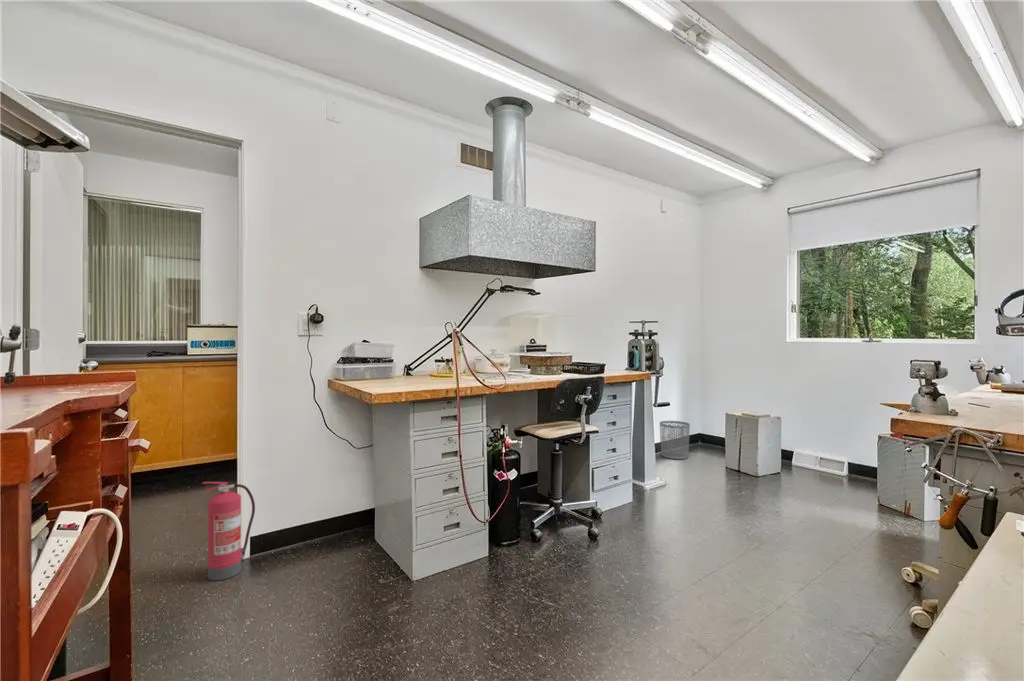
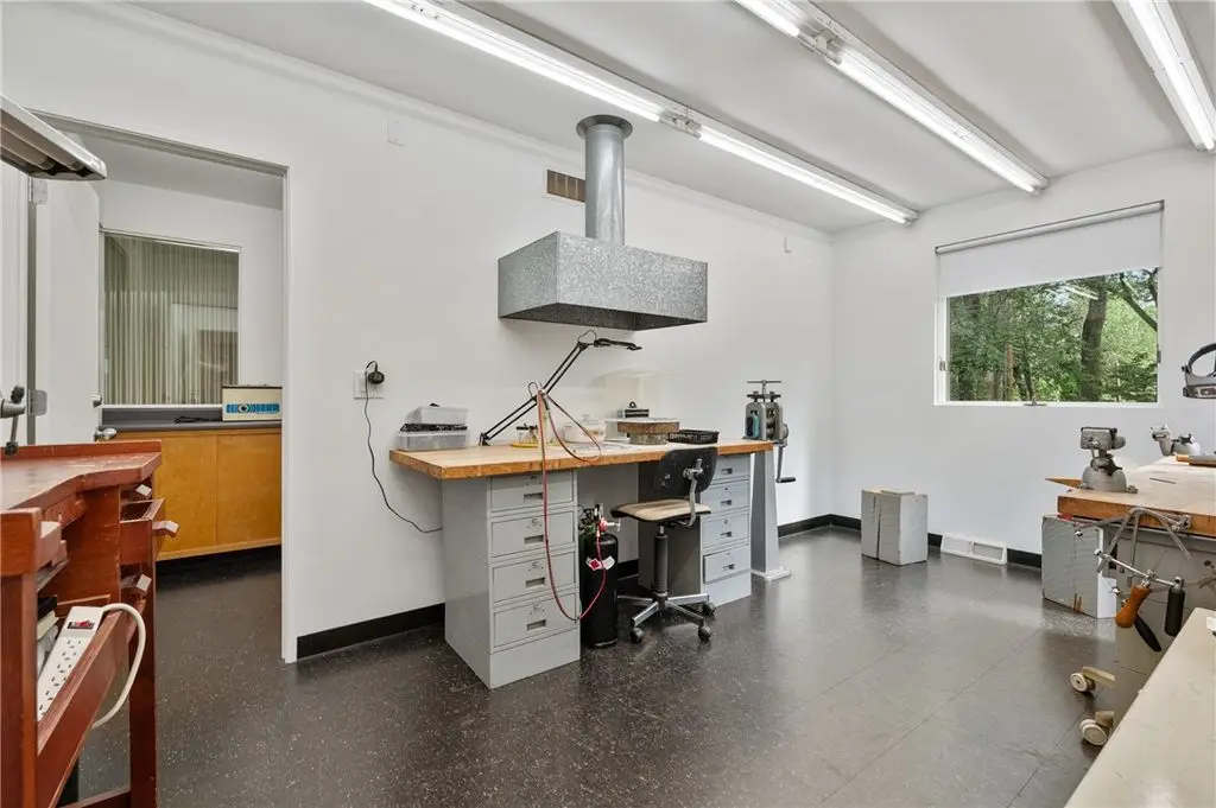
- waste bin (674, 439)
- fire extinguisher (229, 525)
